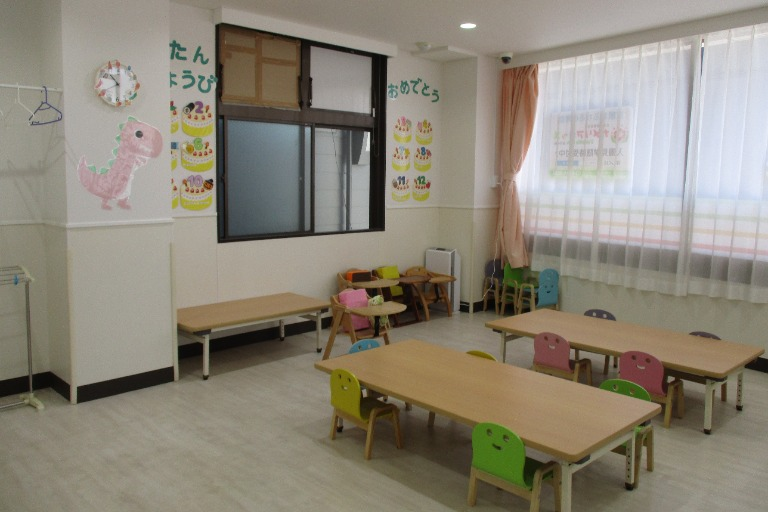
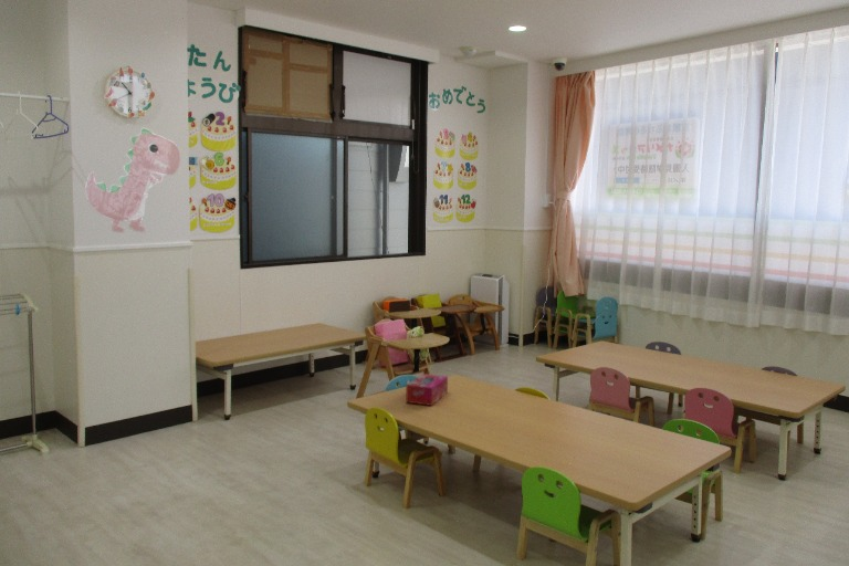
+ tissue box (427, 388)
